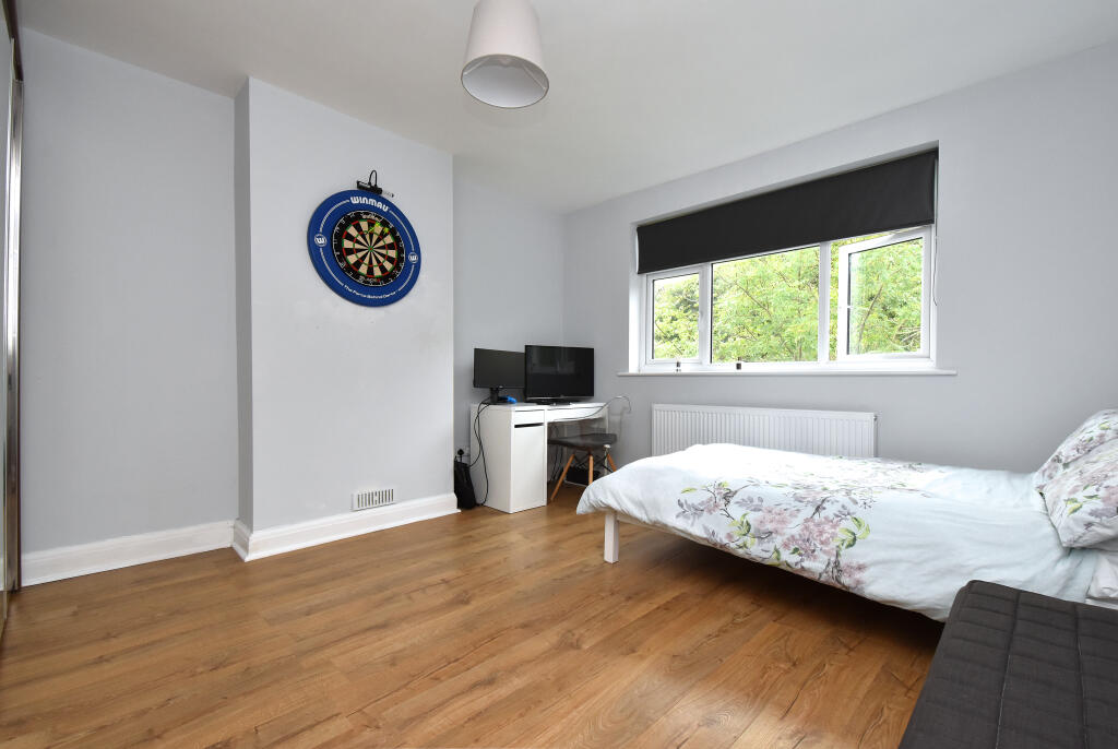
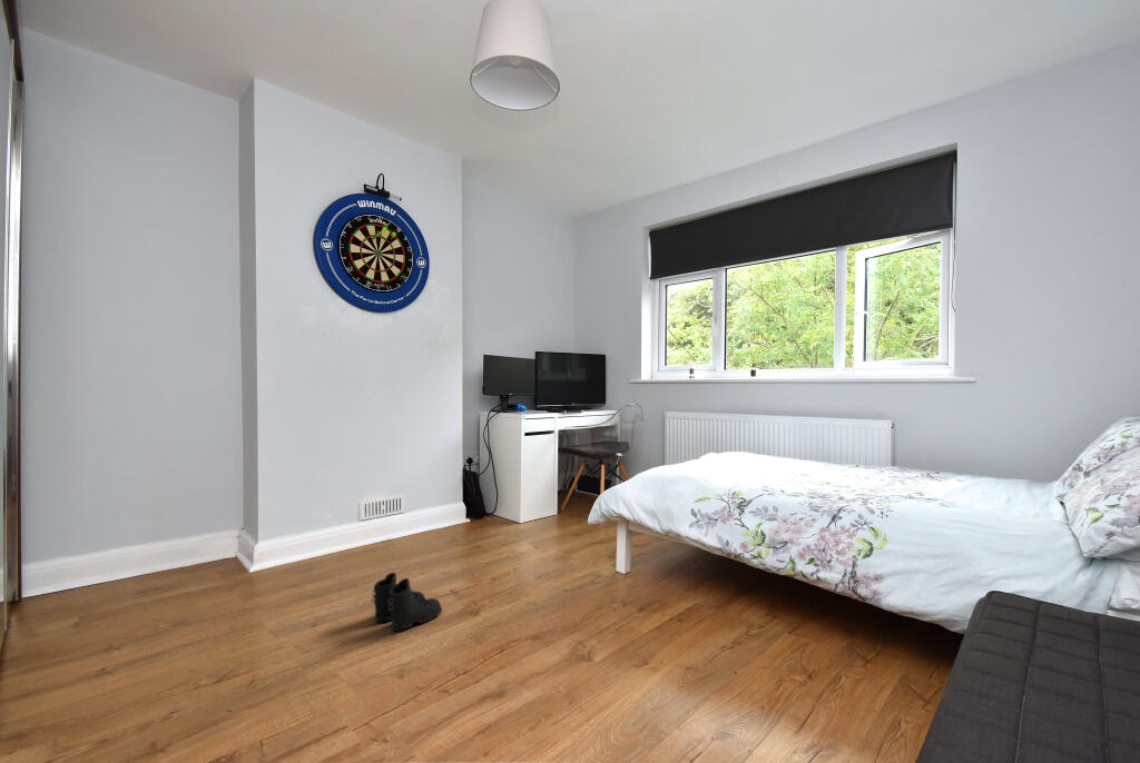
+ boots (407, 595)
